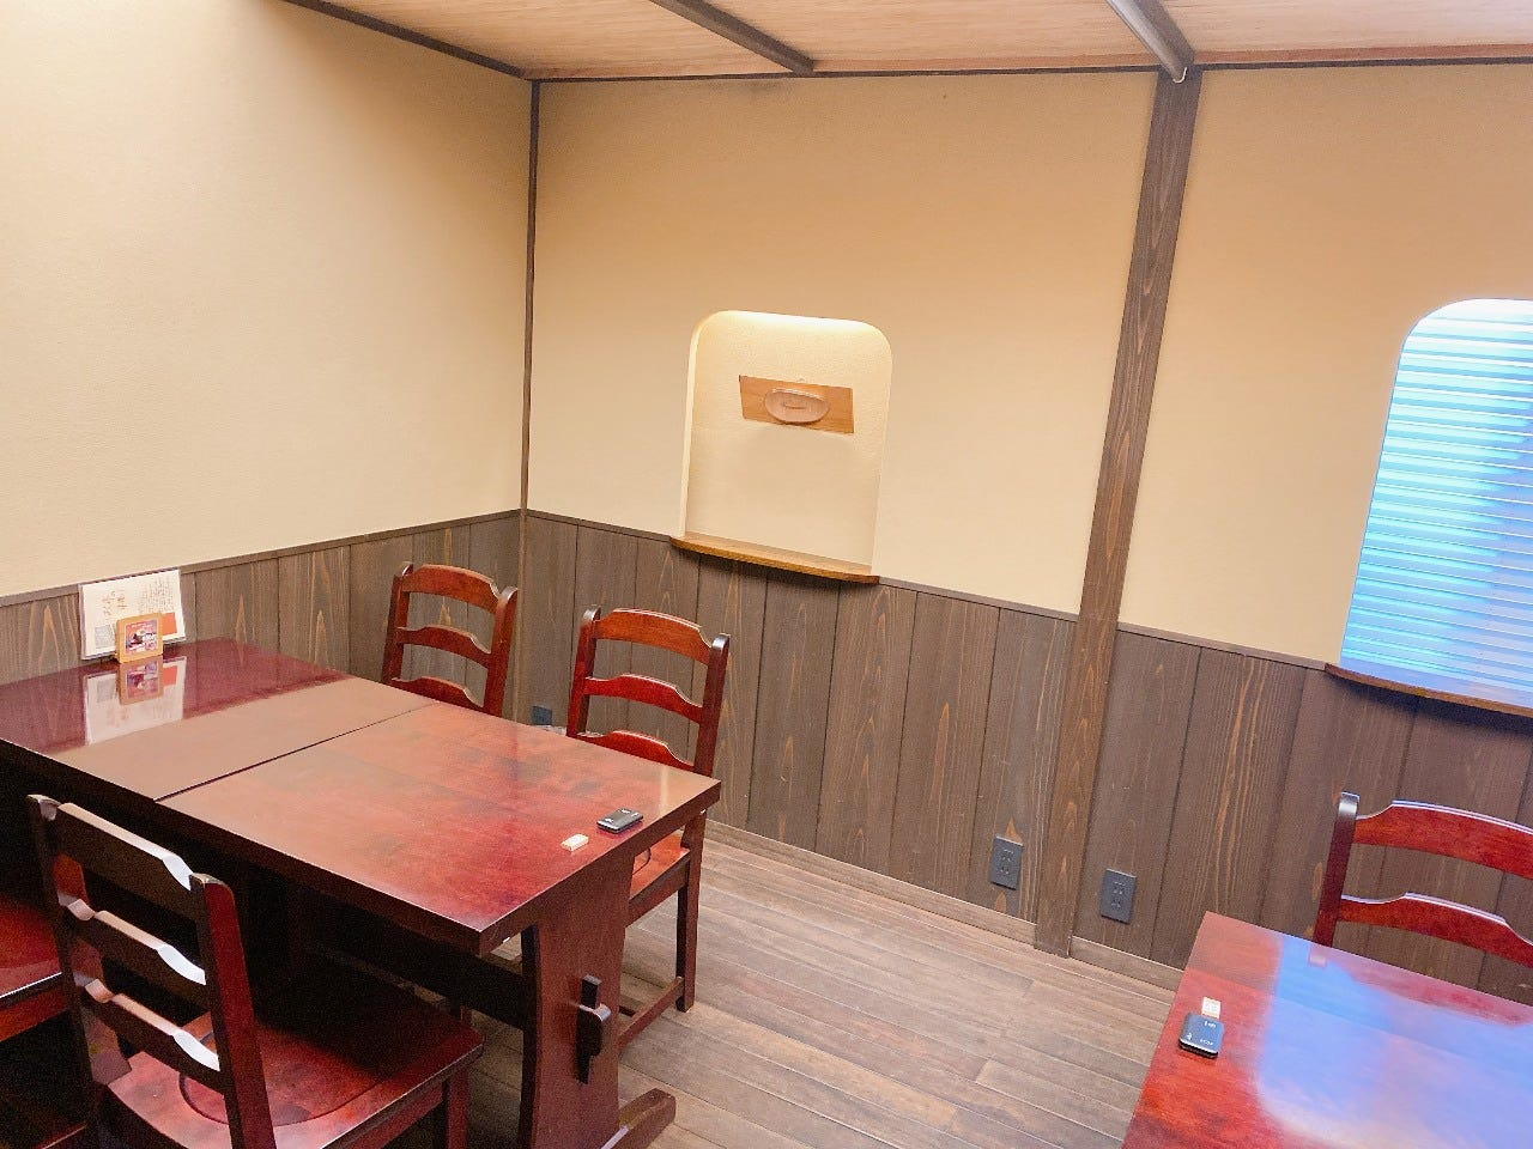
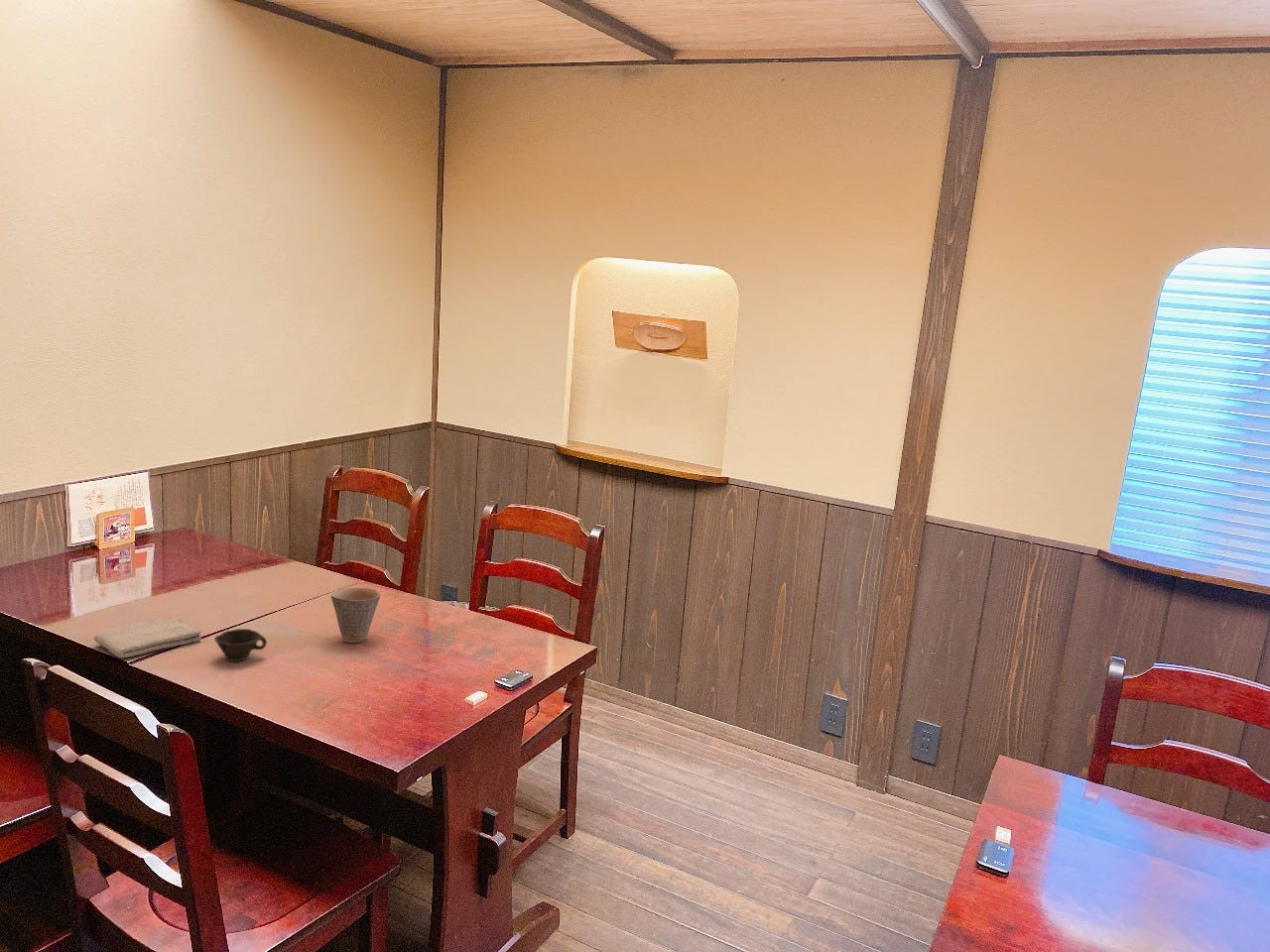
+ washcloth (150, 636)
+ cup (240, 647)
+ cup (355, 615)
